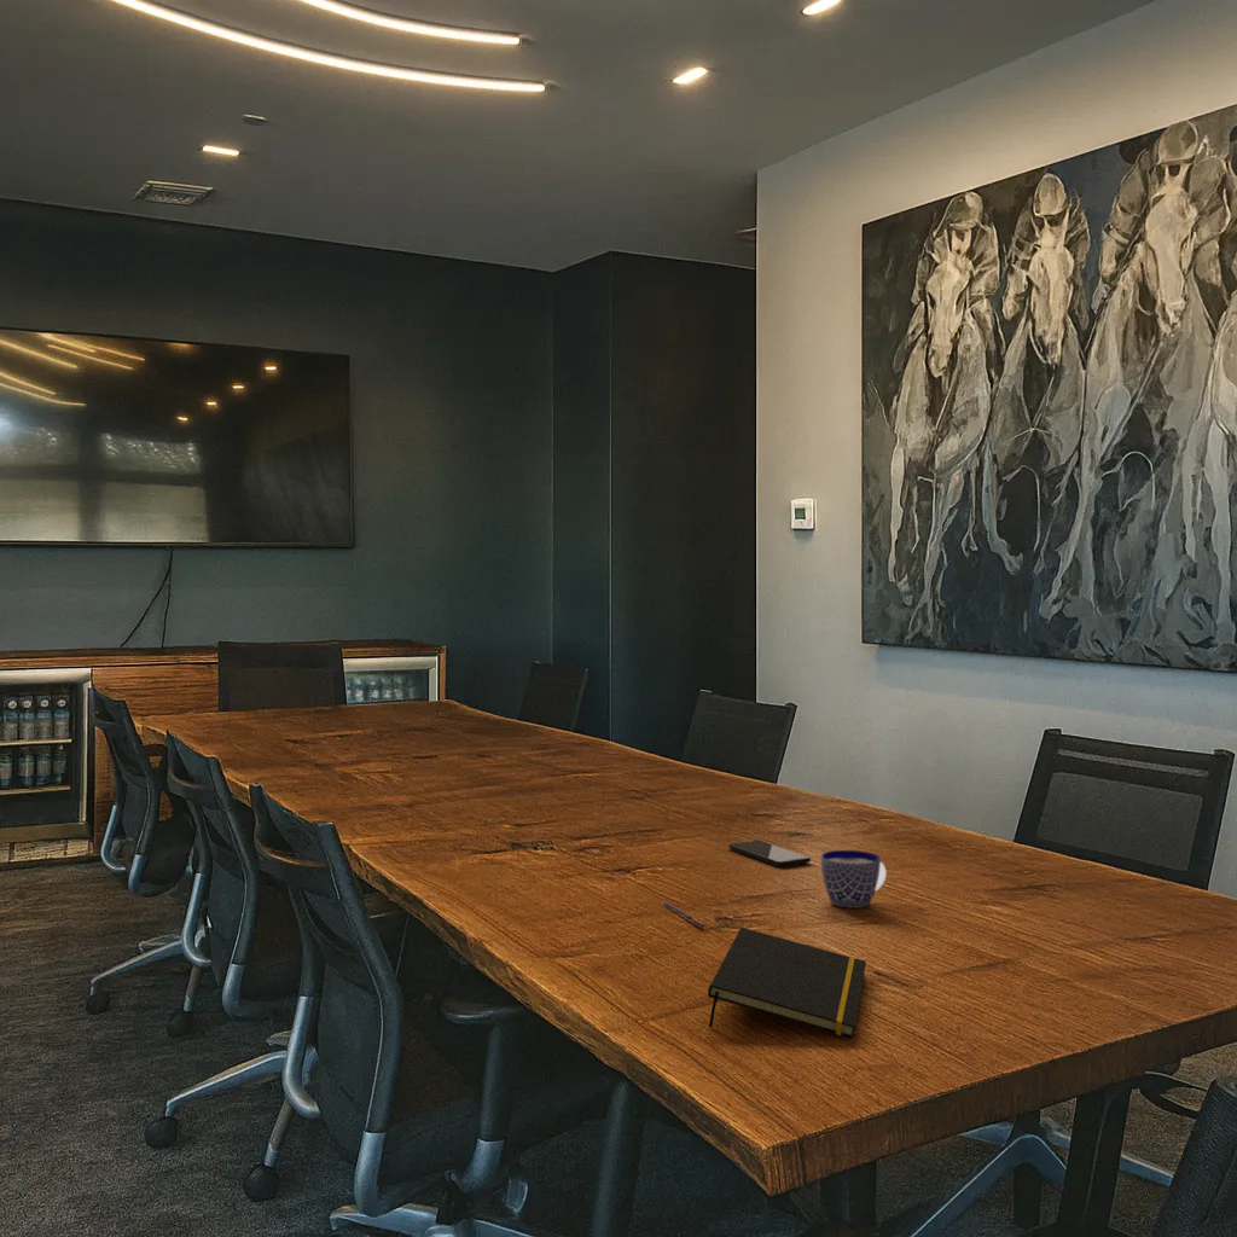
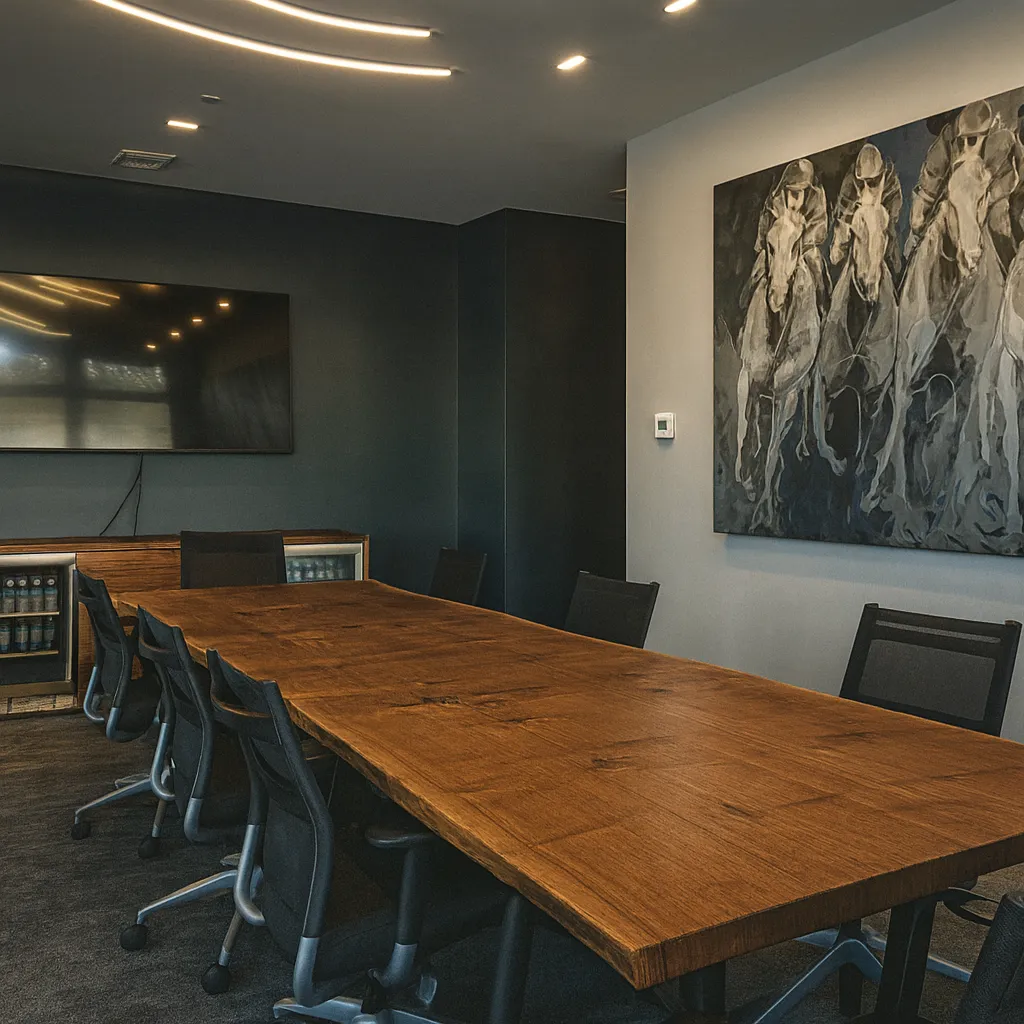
- smartphone (768, 853)
- pen (683, 913)
- notepad (791, 977)
- cup (856, 878)
